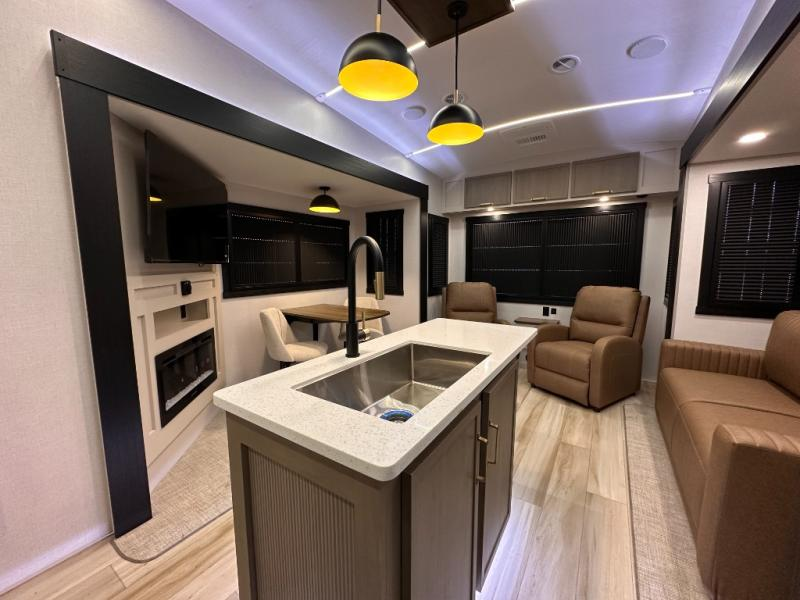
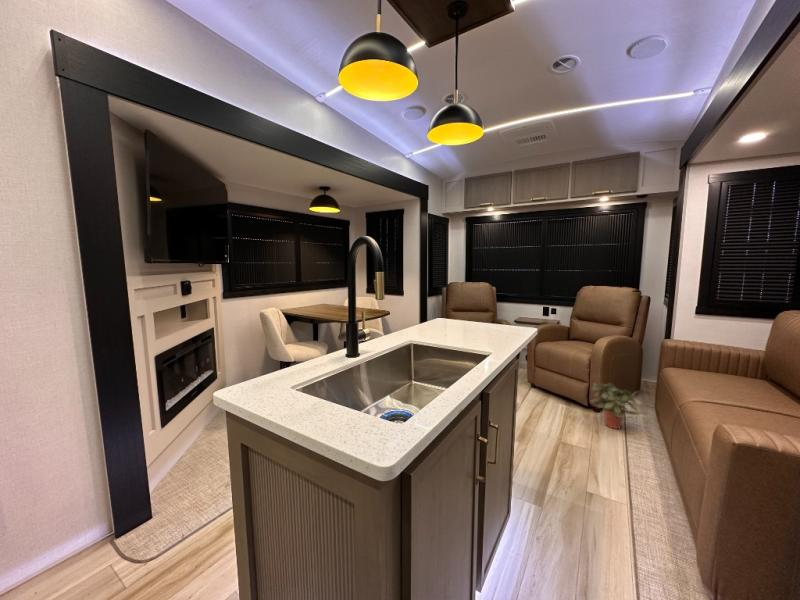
+ potted plant (614, 405)
